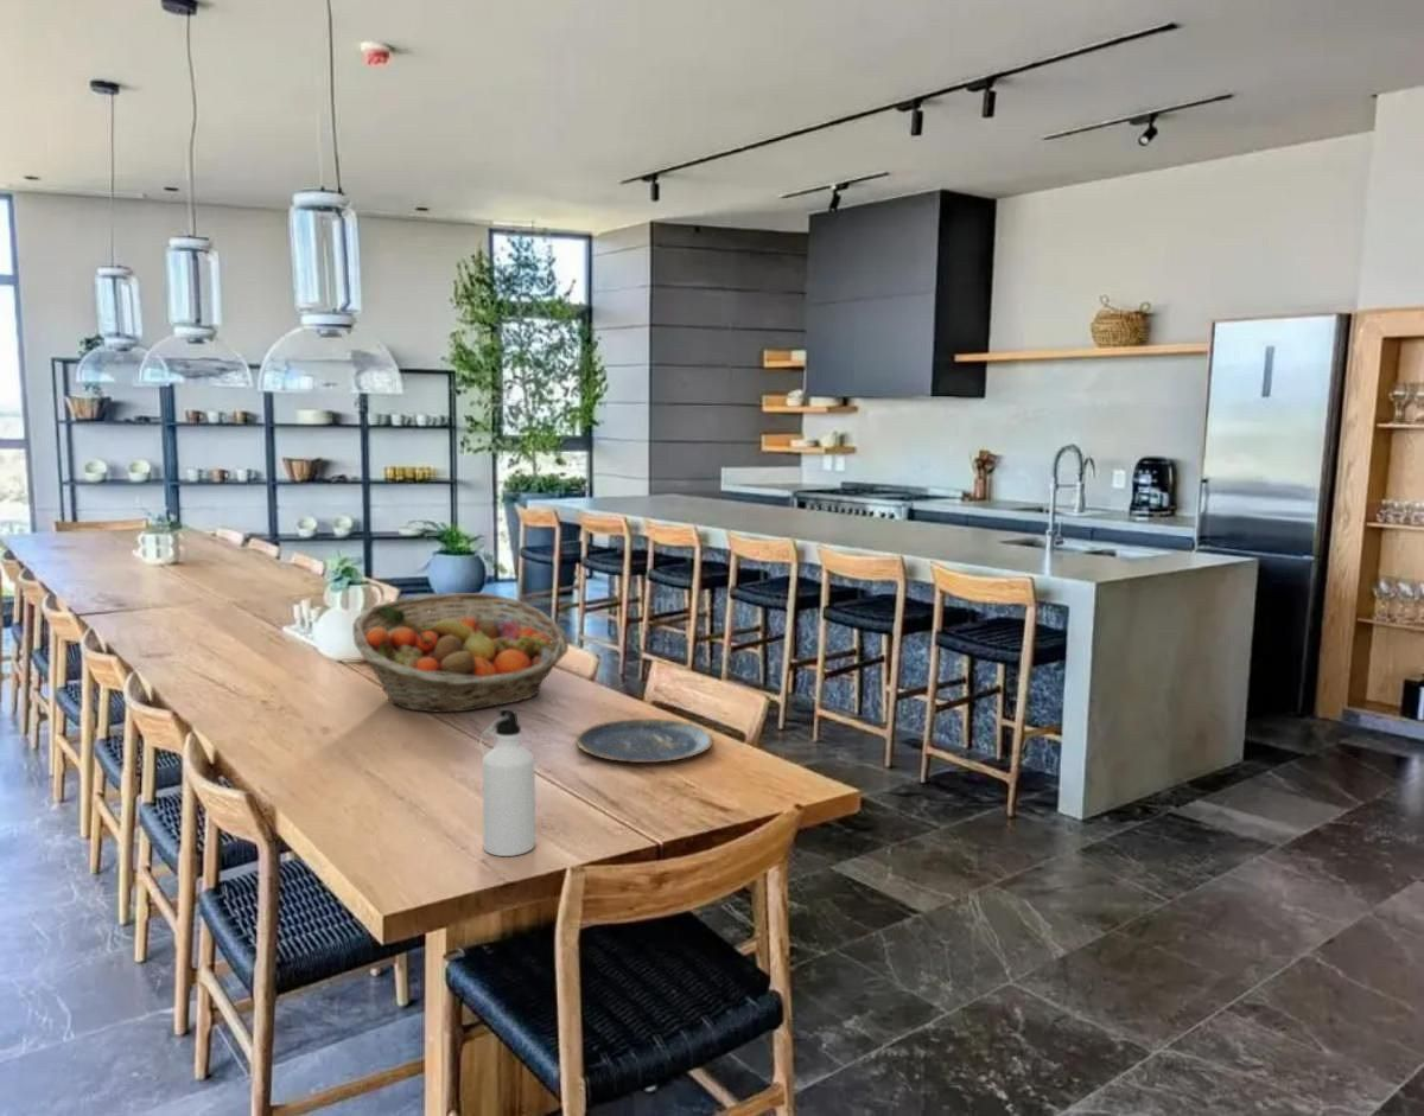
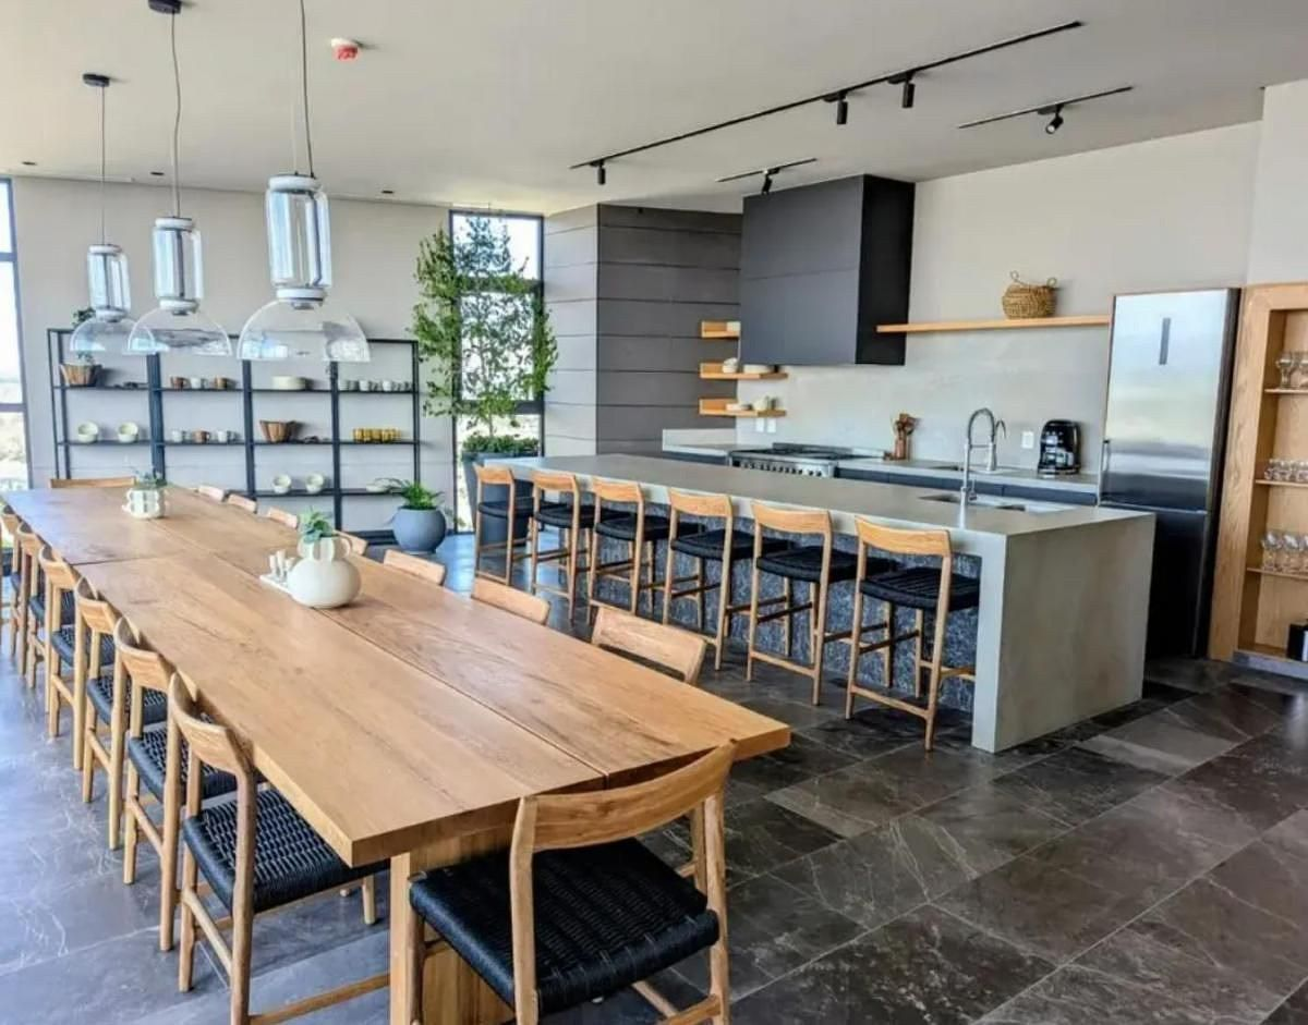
- plate (644, 741)
- water bottle (501, 774)
- fruit basket (462, 650)
